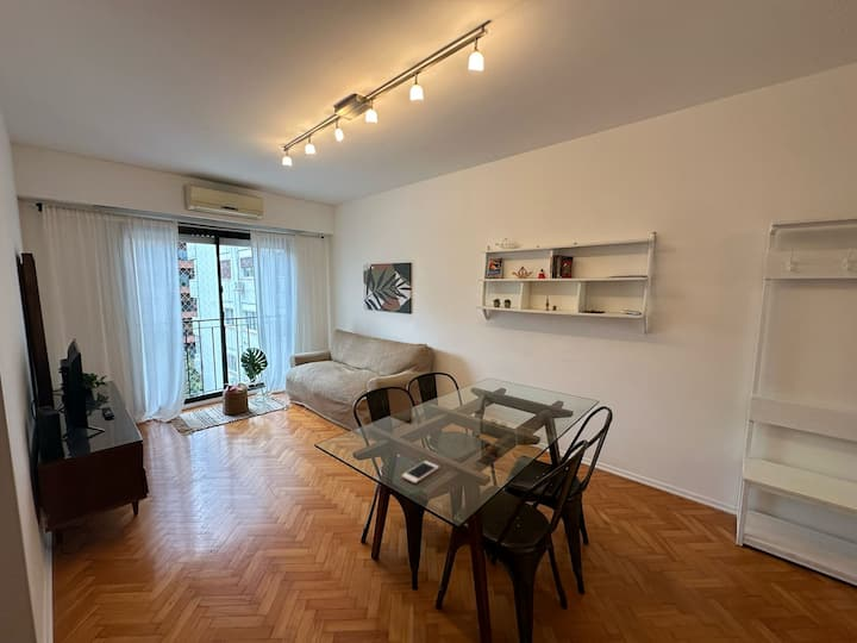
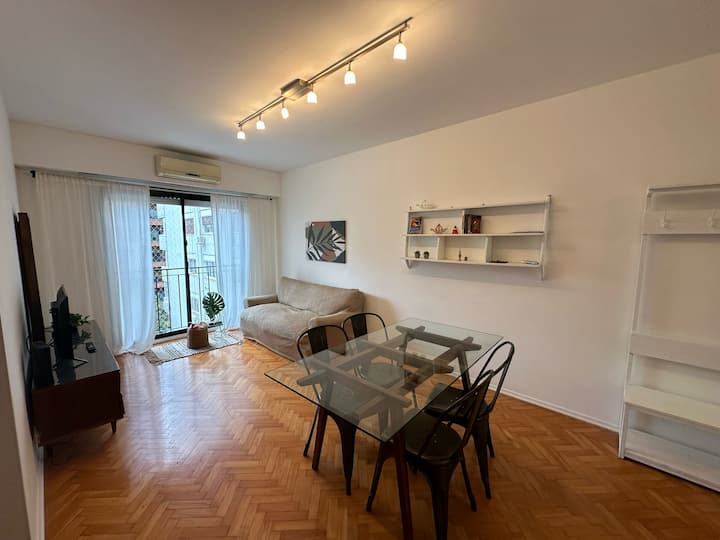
- cell phone (420, 472)
